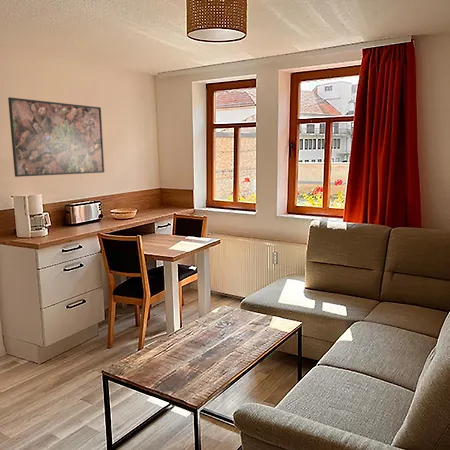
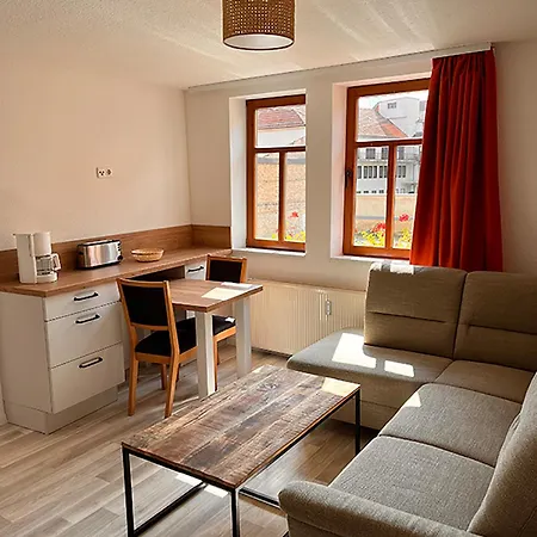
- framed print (61, 139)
